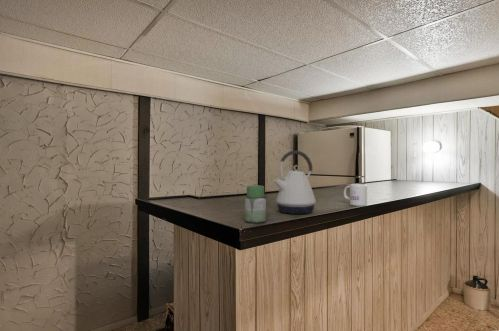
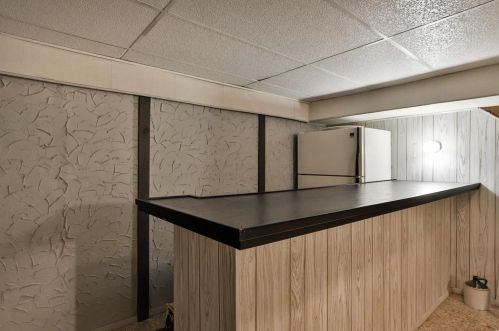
- kettle (294, 181)
- jar (255, 203)
- mug (354, 194)
